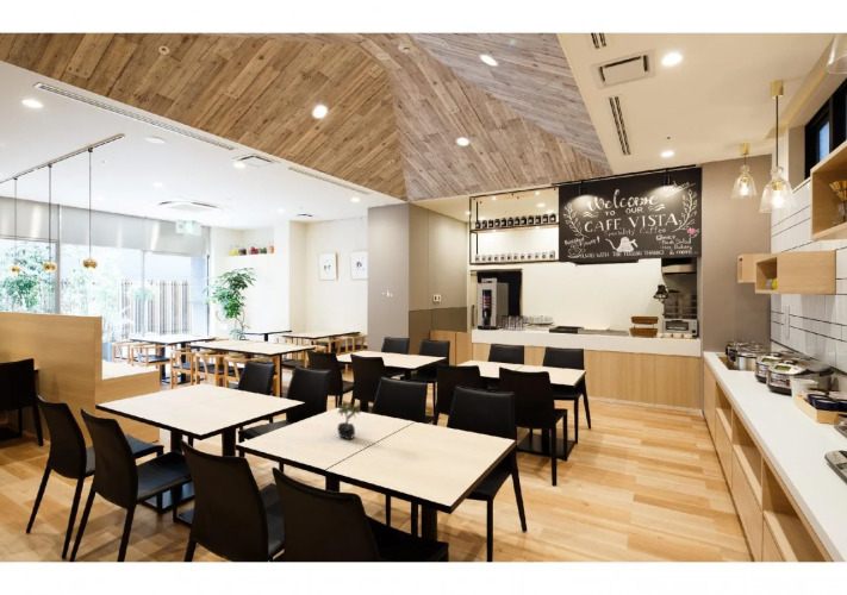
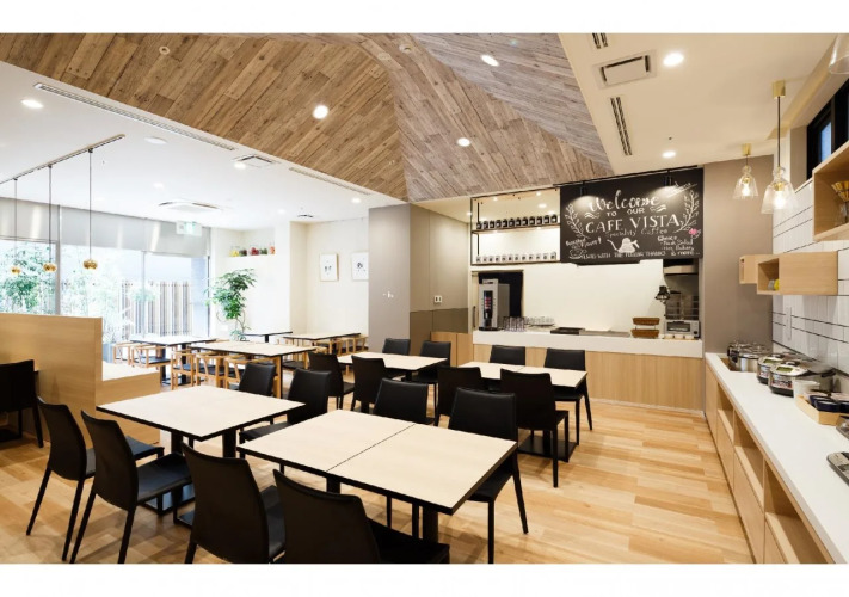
- succulent plant (347, 419)
